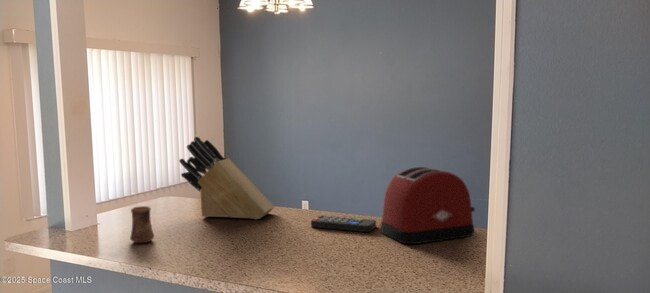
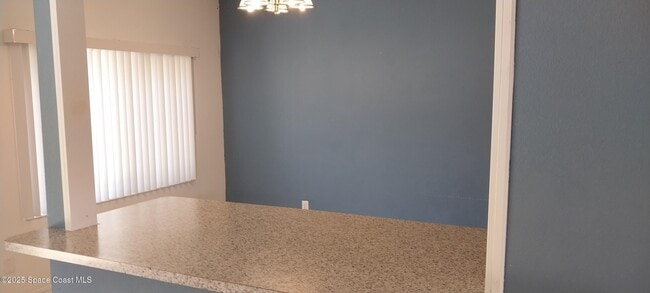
- toaster (426, 201)
- cup (141, 224)
- remote control (343, 222)
- knife block (226, 176)
